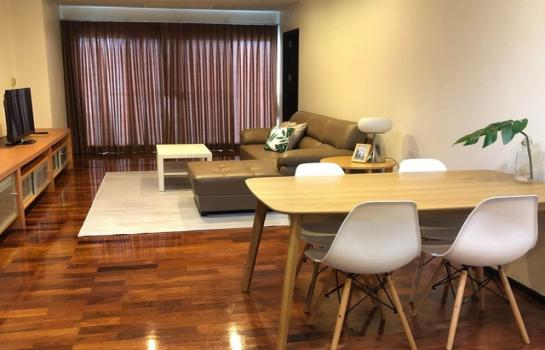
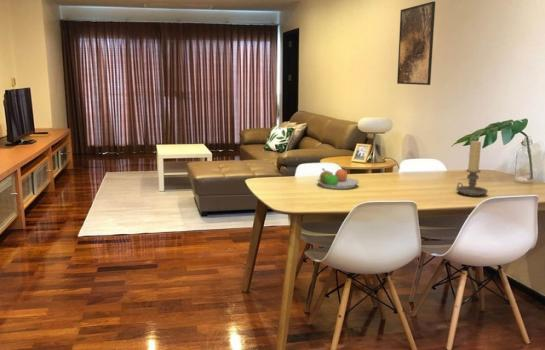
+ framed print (414, 45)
+ fruit bowl (336, 177)
+ candle holder (471, 166)
